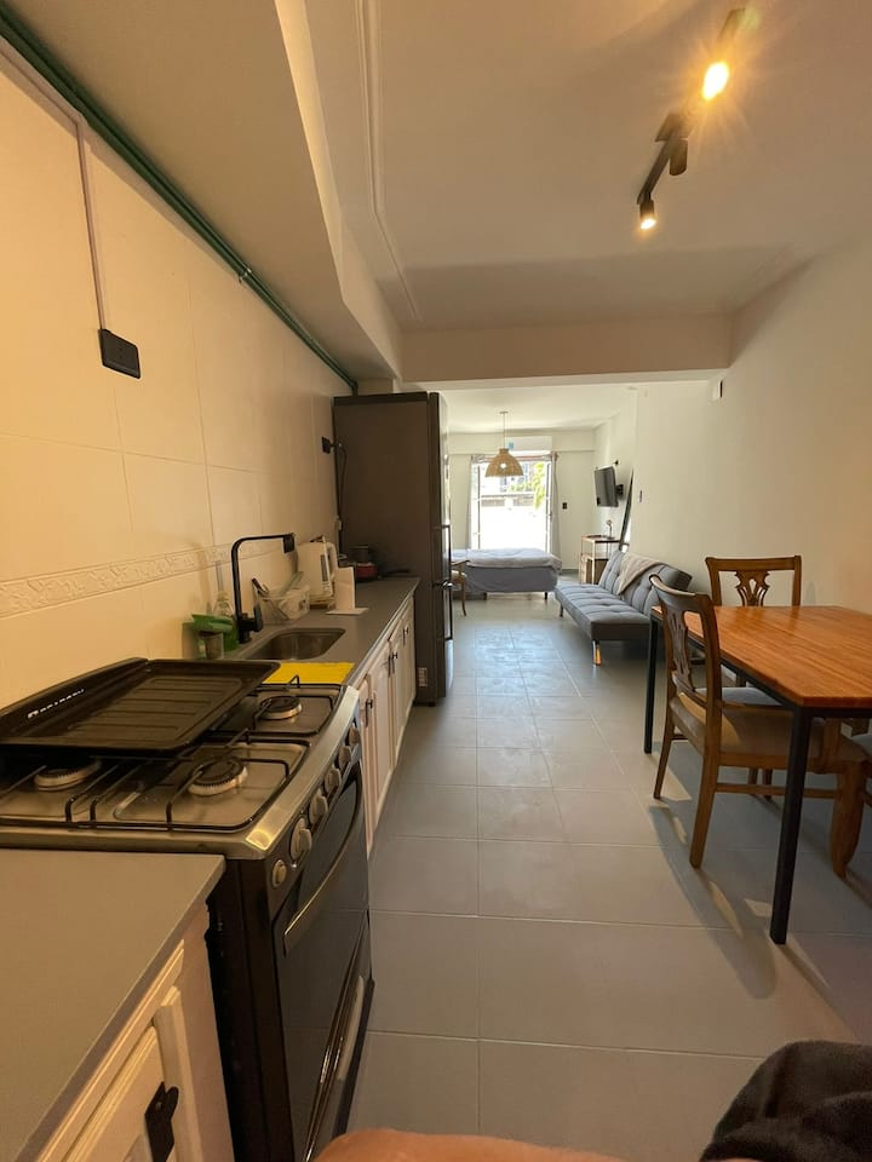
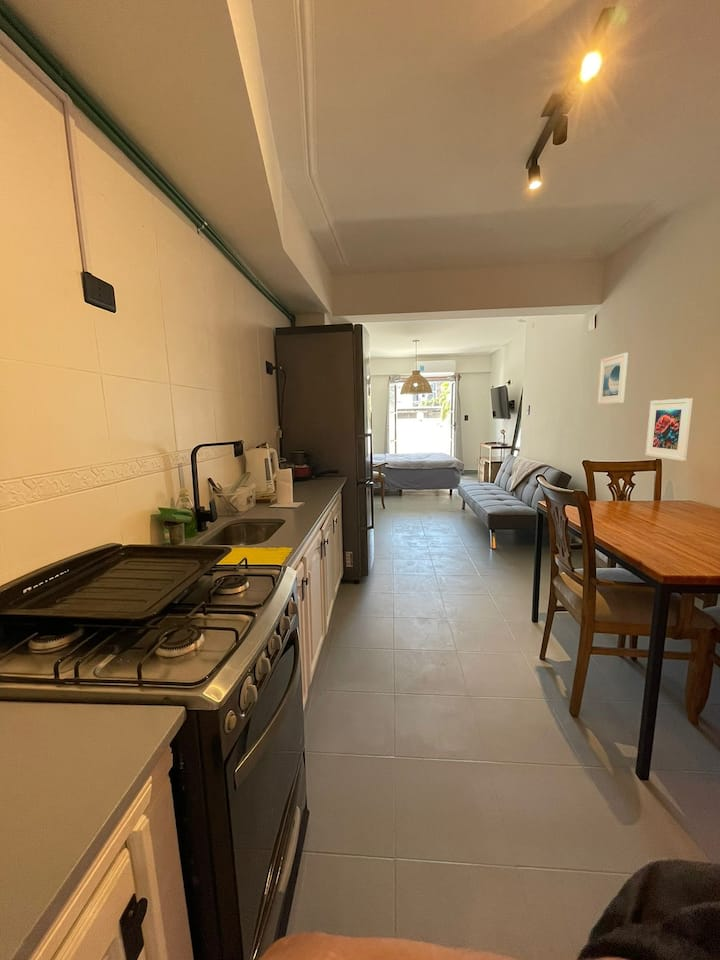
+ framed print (611, 380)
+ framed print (667, 429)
